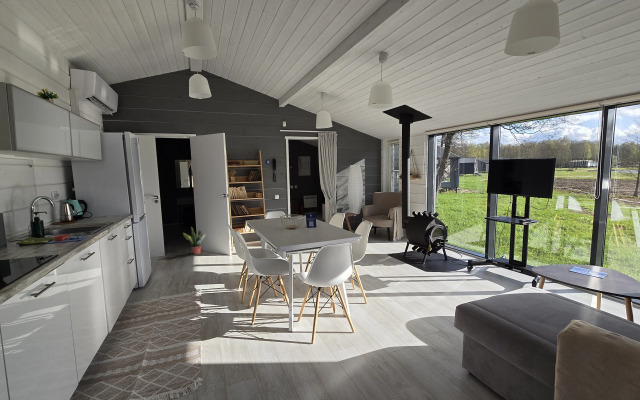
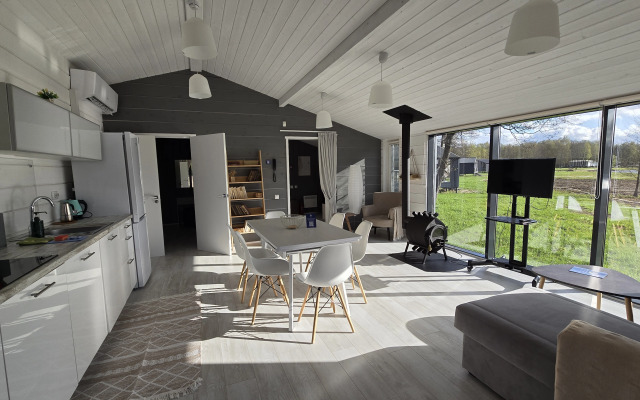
- potted plant (194, 240)
